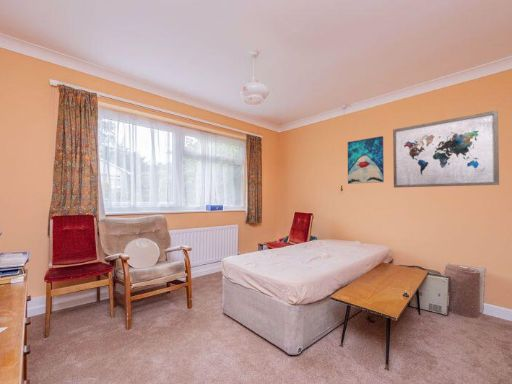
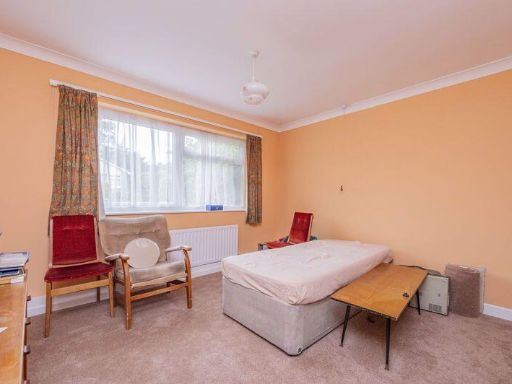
- wall art (364, 161)
- wall art (439, 153)
